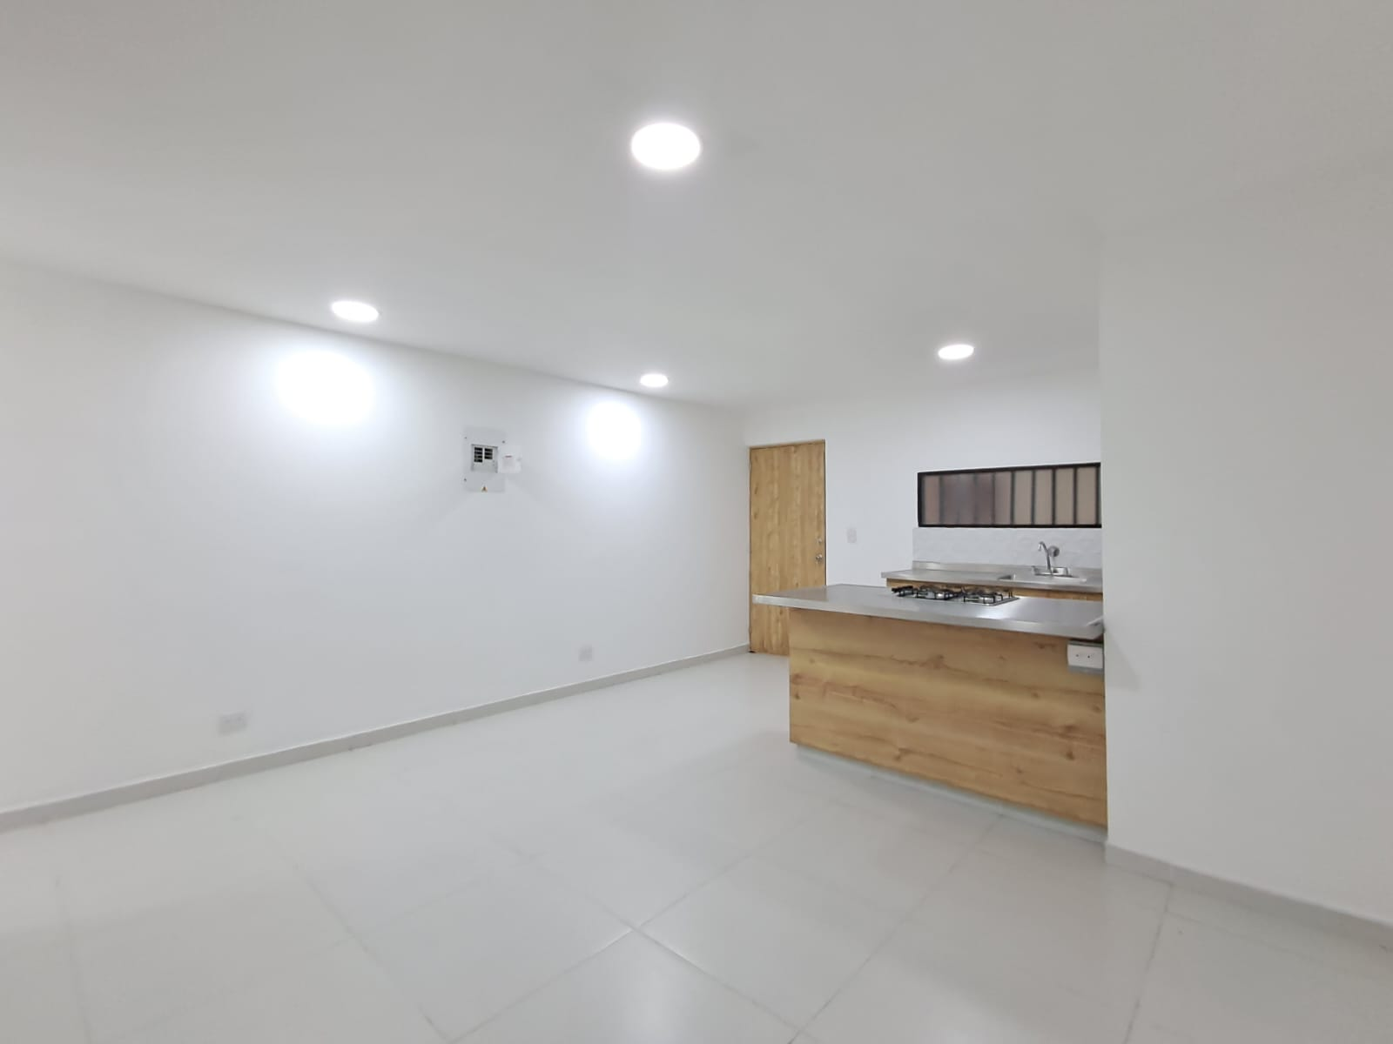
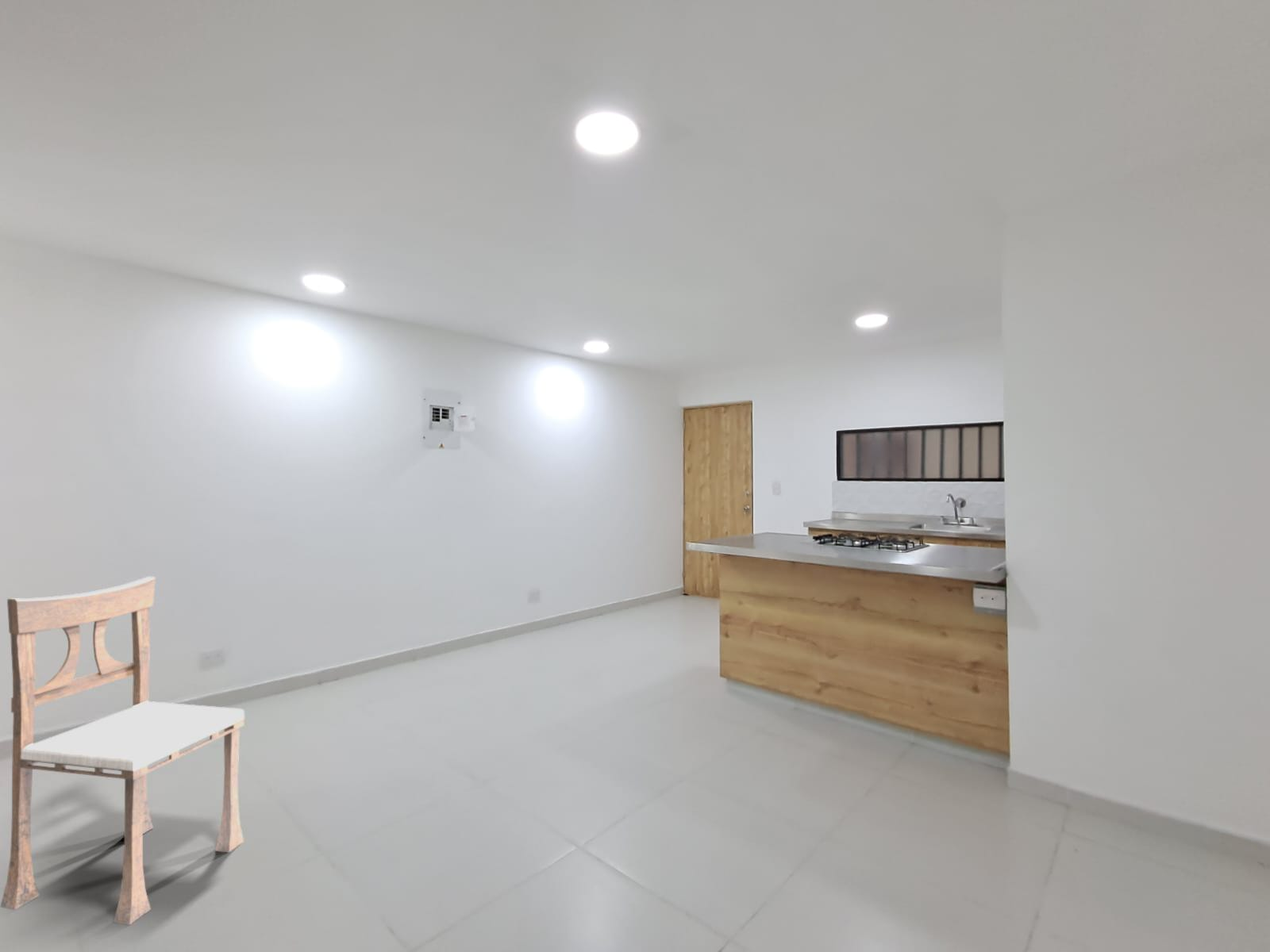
+ dining chair (136, 729)
